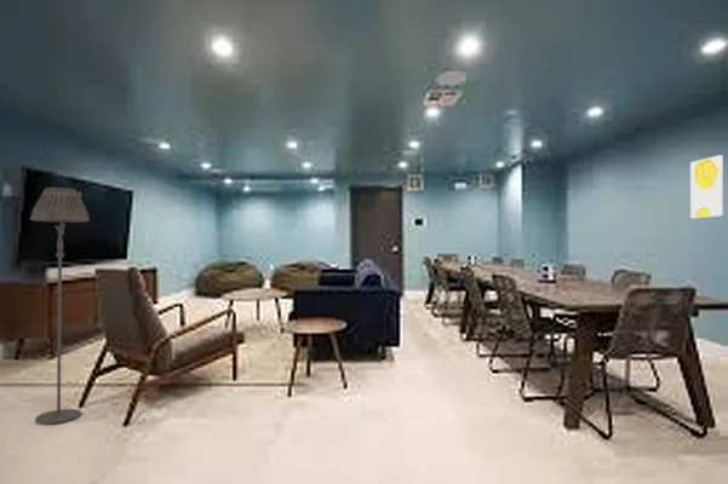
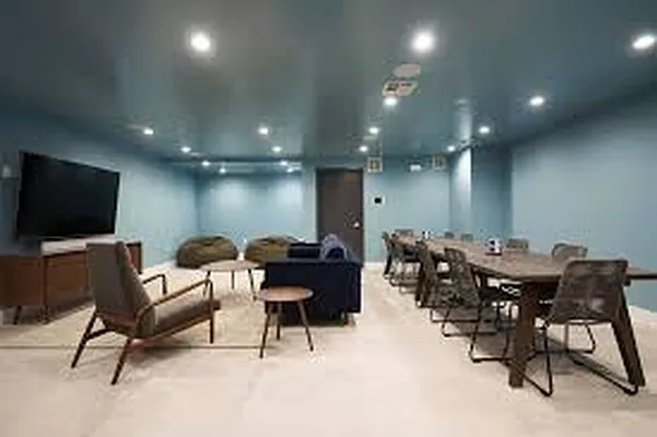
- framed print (705, 188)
- floor lamp (59, 302)
